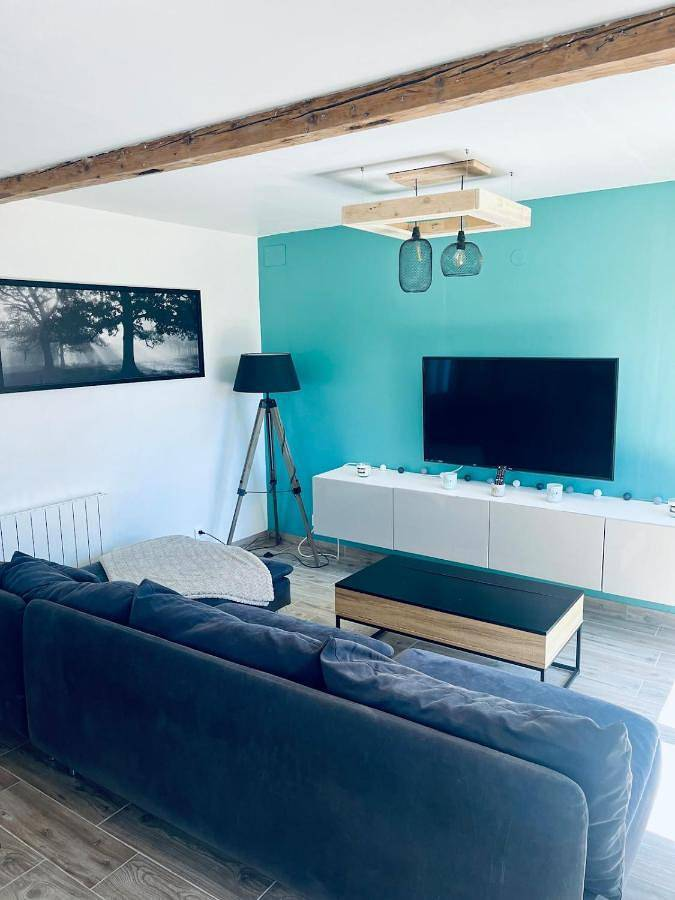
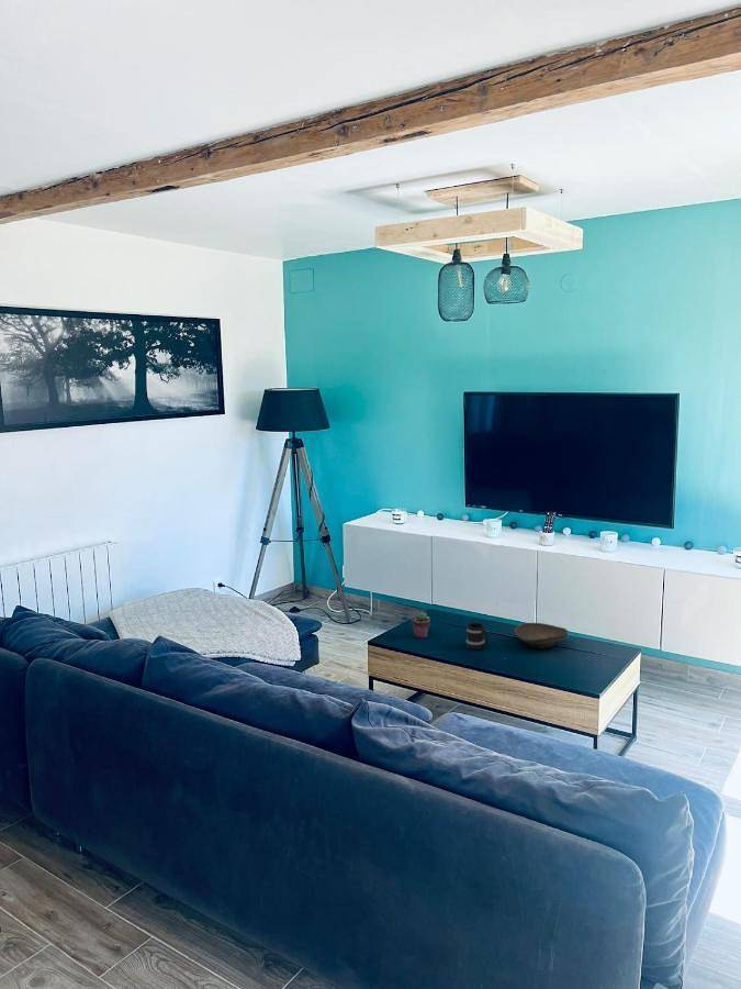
+ decorative bowl (540, 636)
+ mug (478, 636)
+ potted succulent (420, 624)
